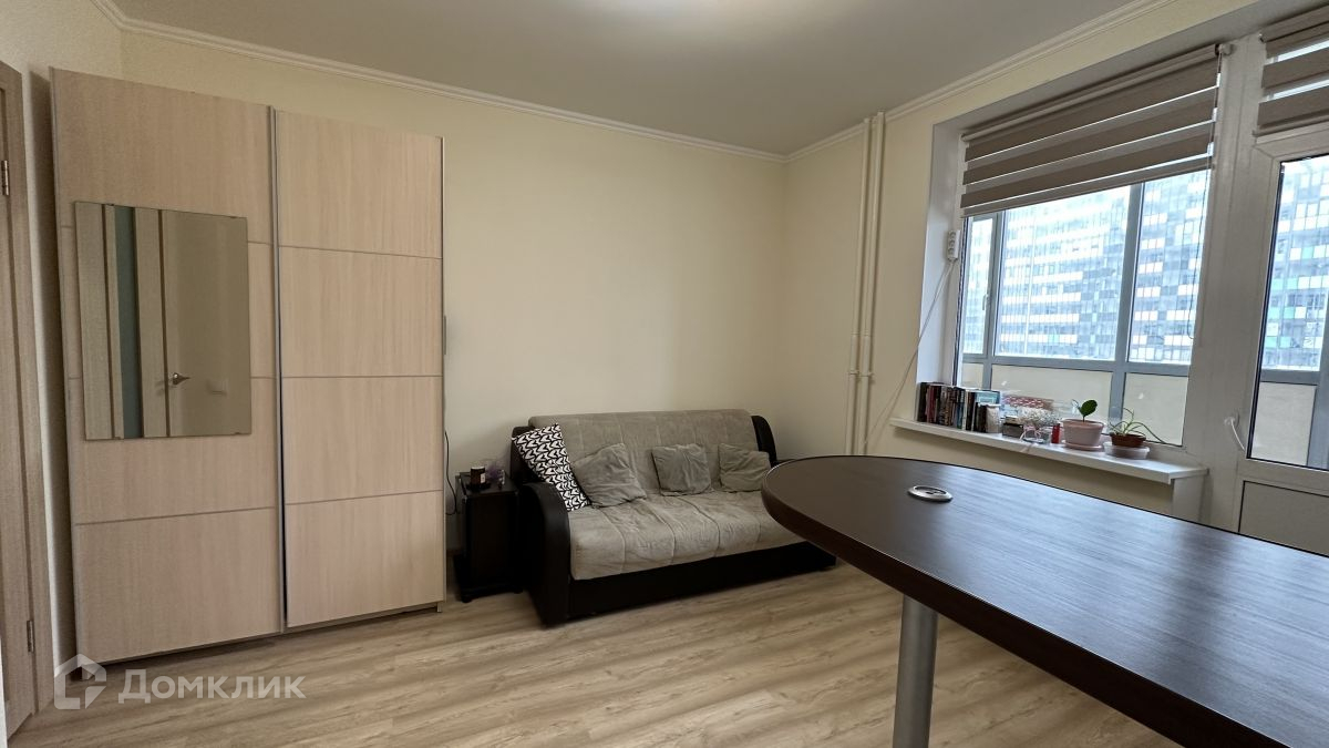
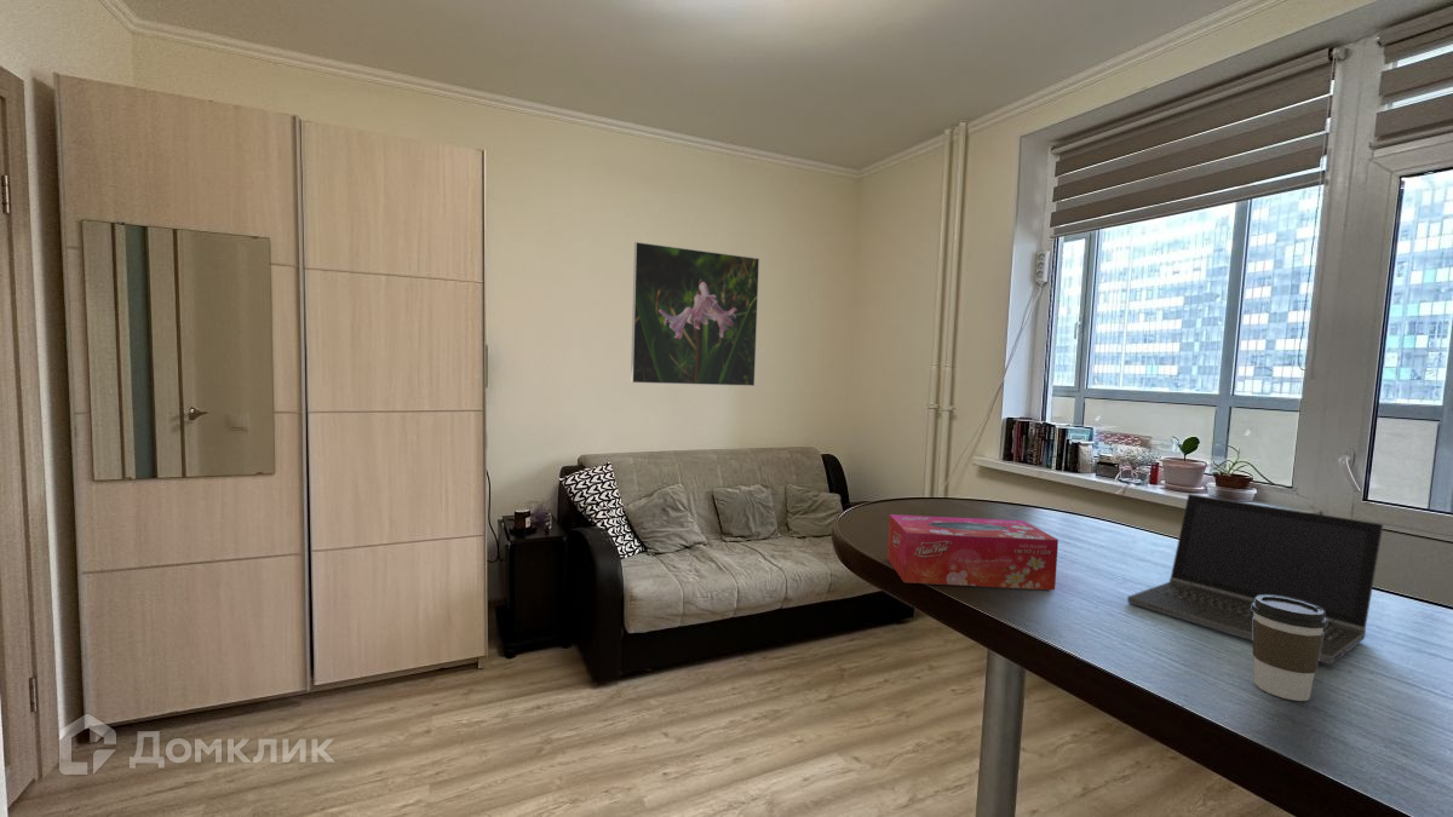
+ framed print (697, 317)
+ tissue box (966, 550)
+ coffee cup (1285, 646)
+ laptop computer (1248, 565)
